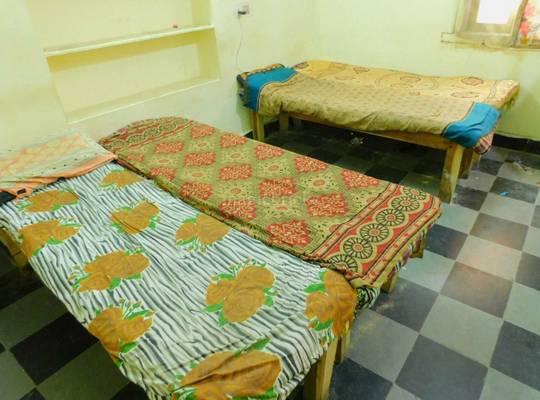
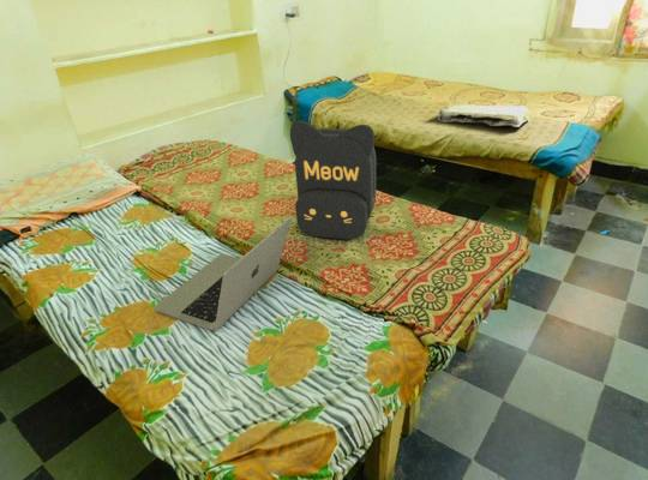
+ backpack (336, 174)
+ stone plaque (484, 113)
+ laptop (222, 263)
